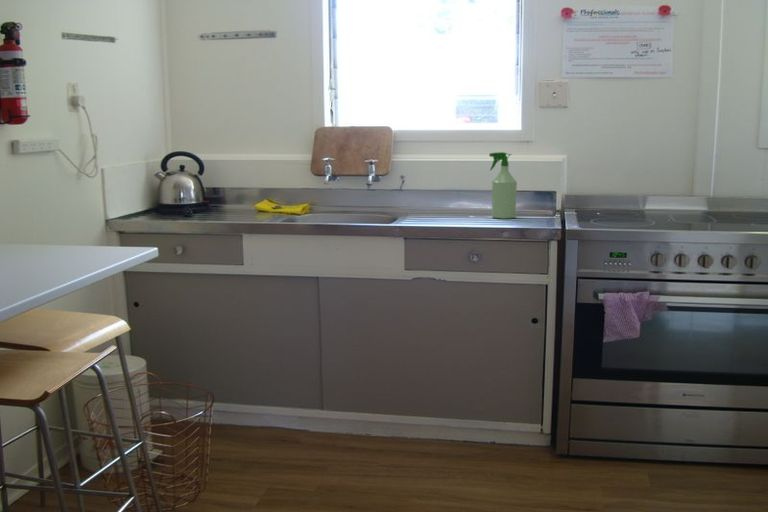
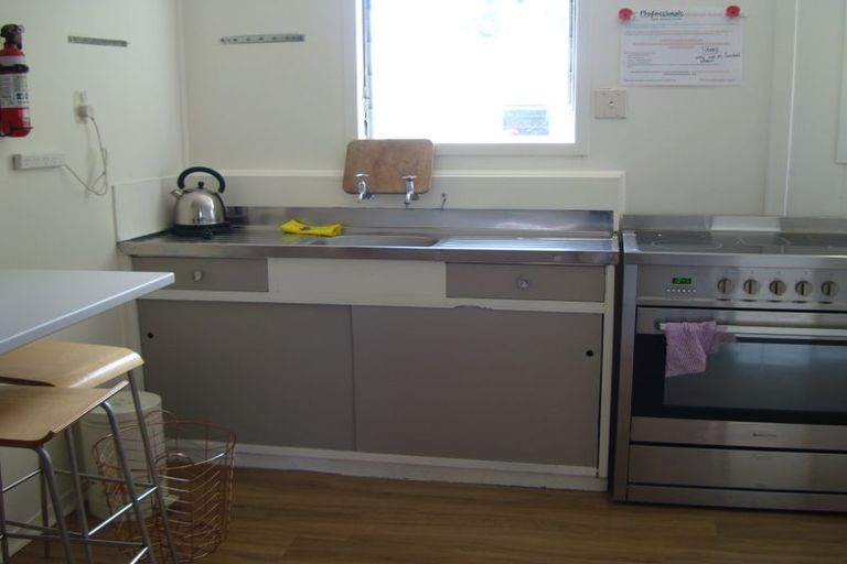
- spray bottle (504, 185)
